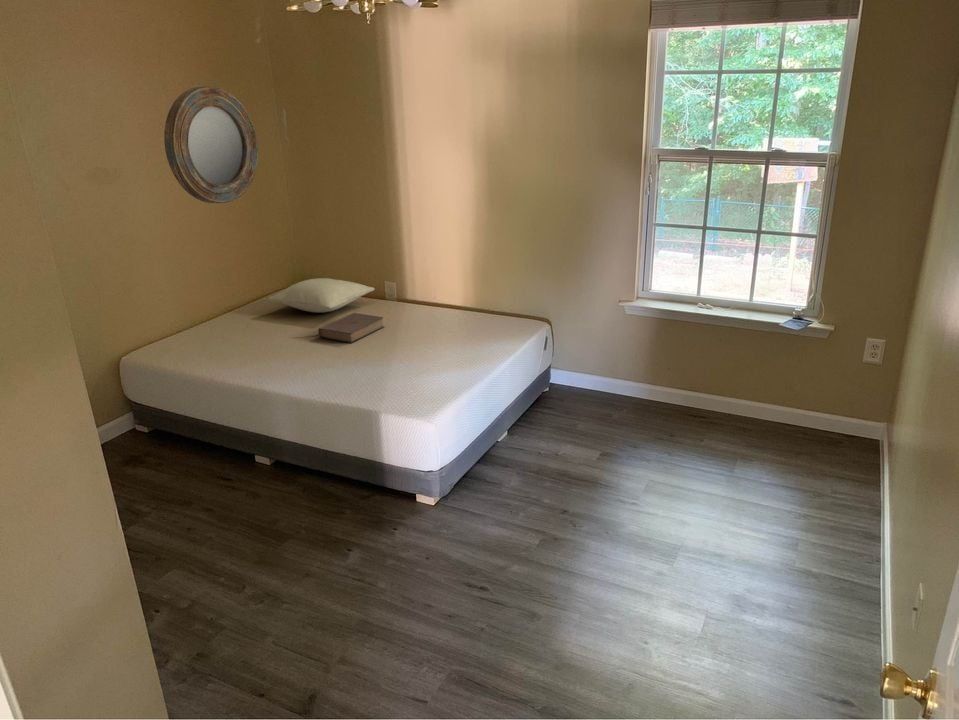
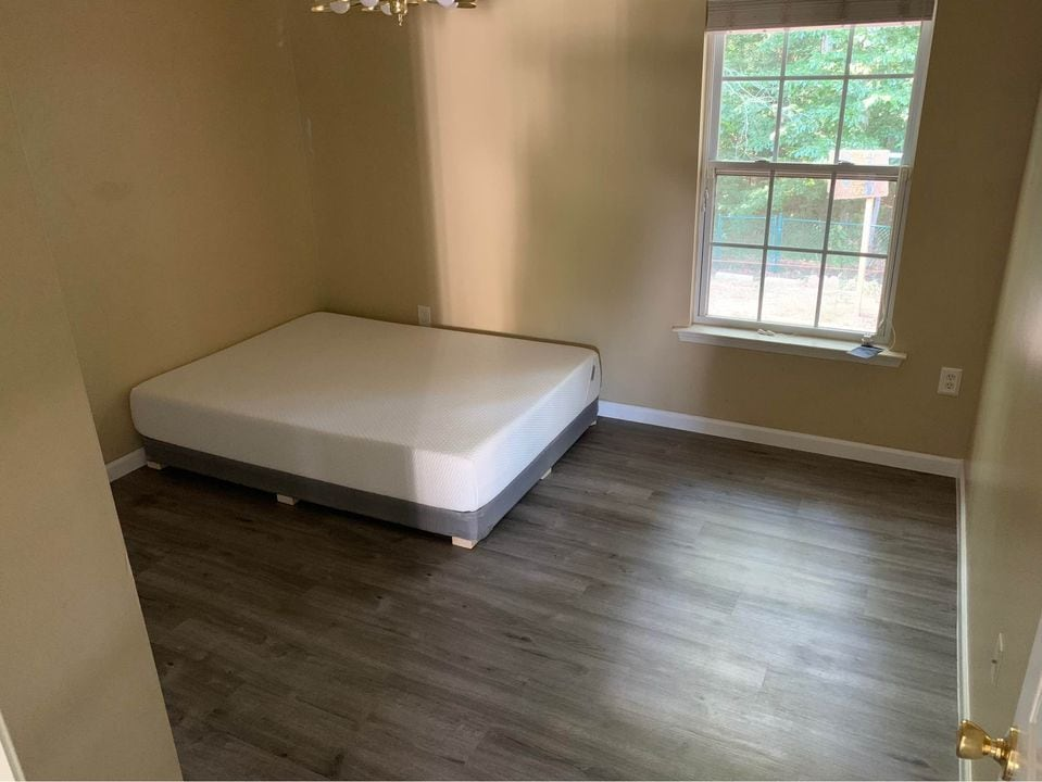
- home mirror (214, 146)
- book (352, 327)
- pillow (322, 294)
